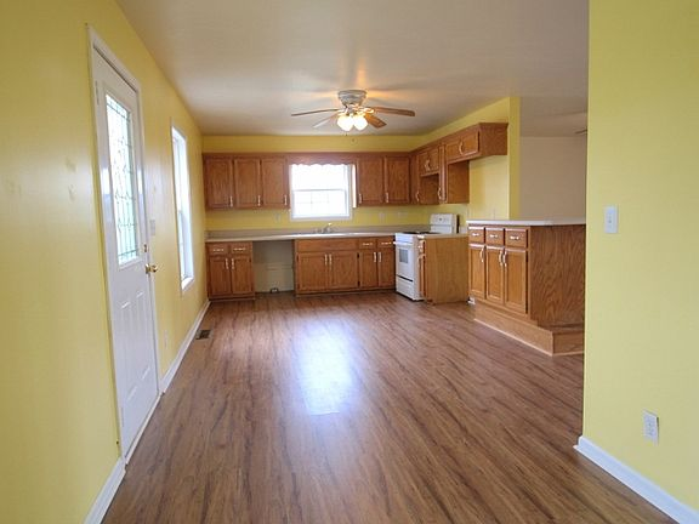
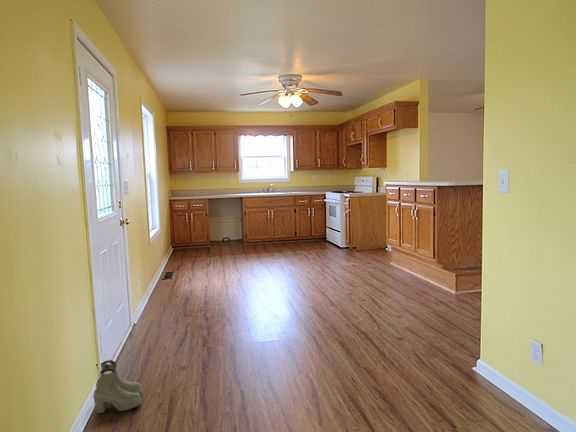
+ boots (117, 383)
